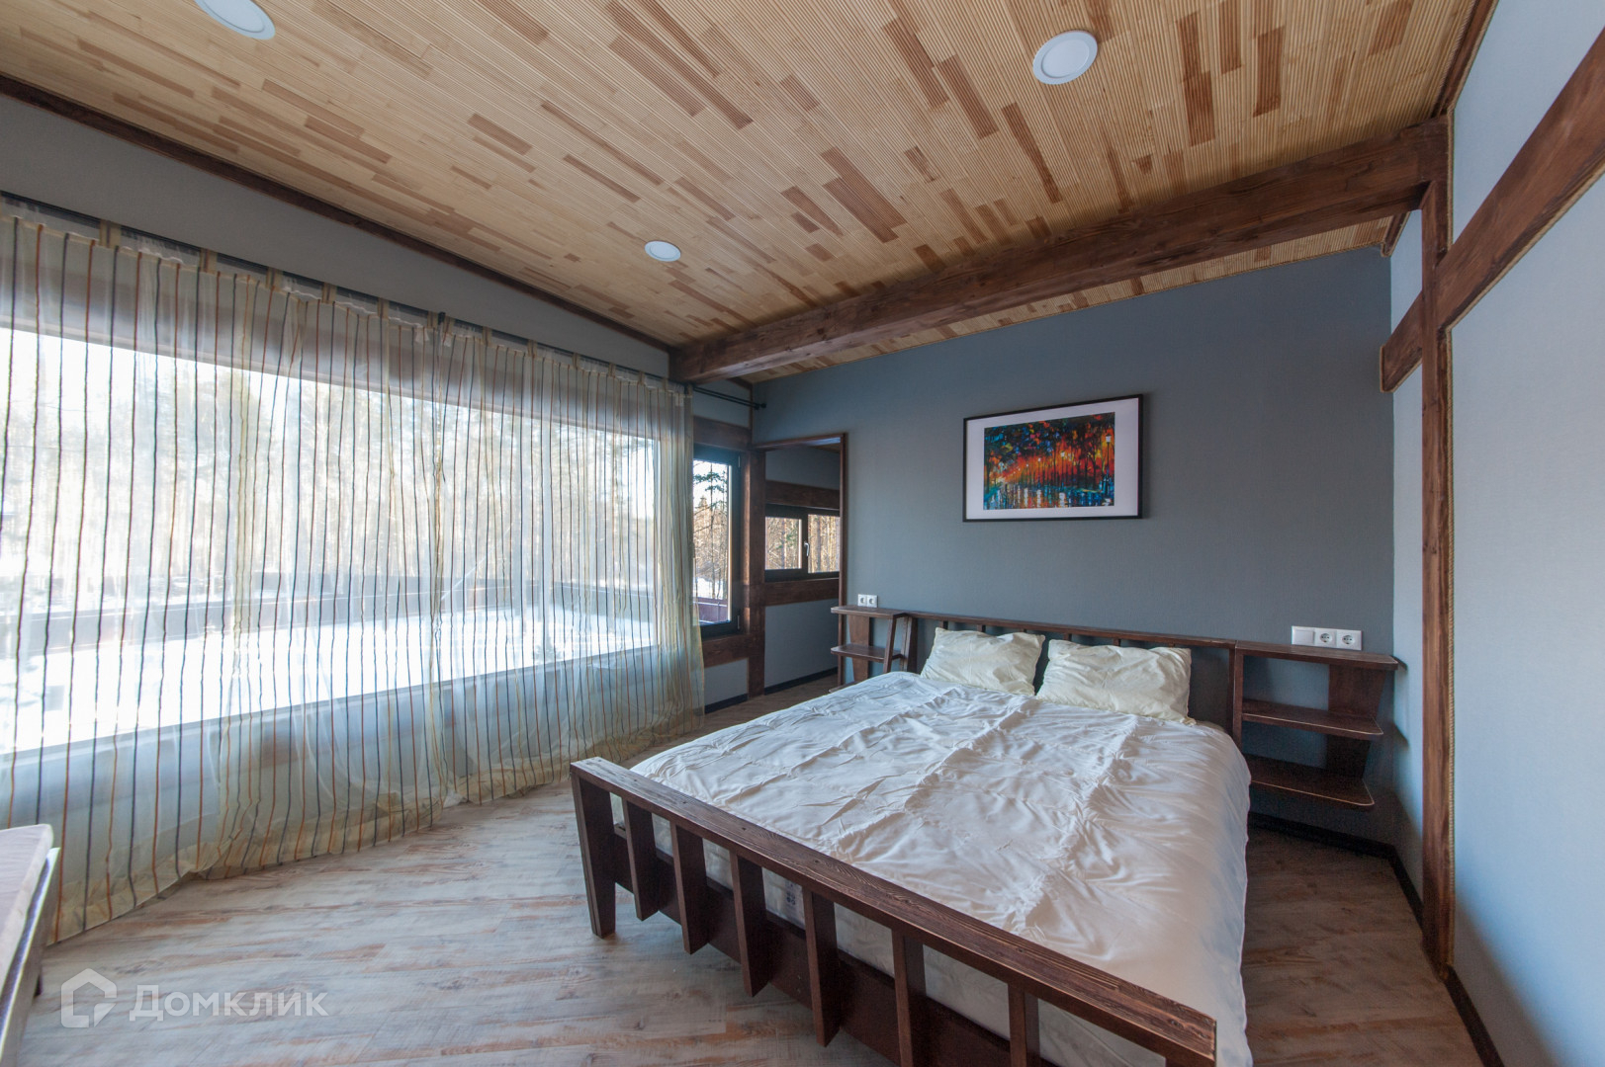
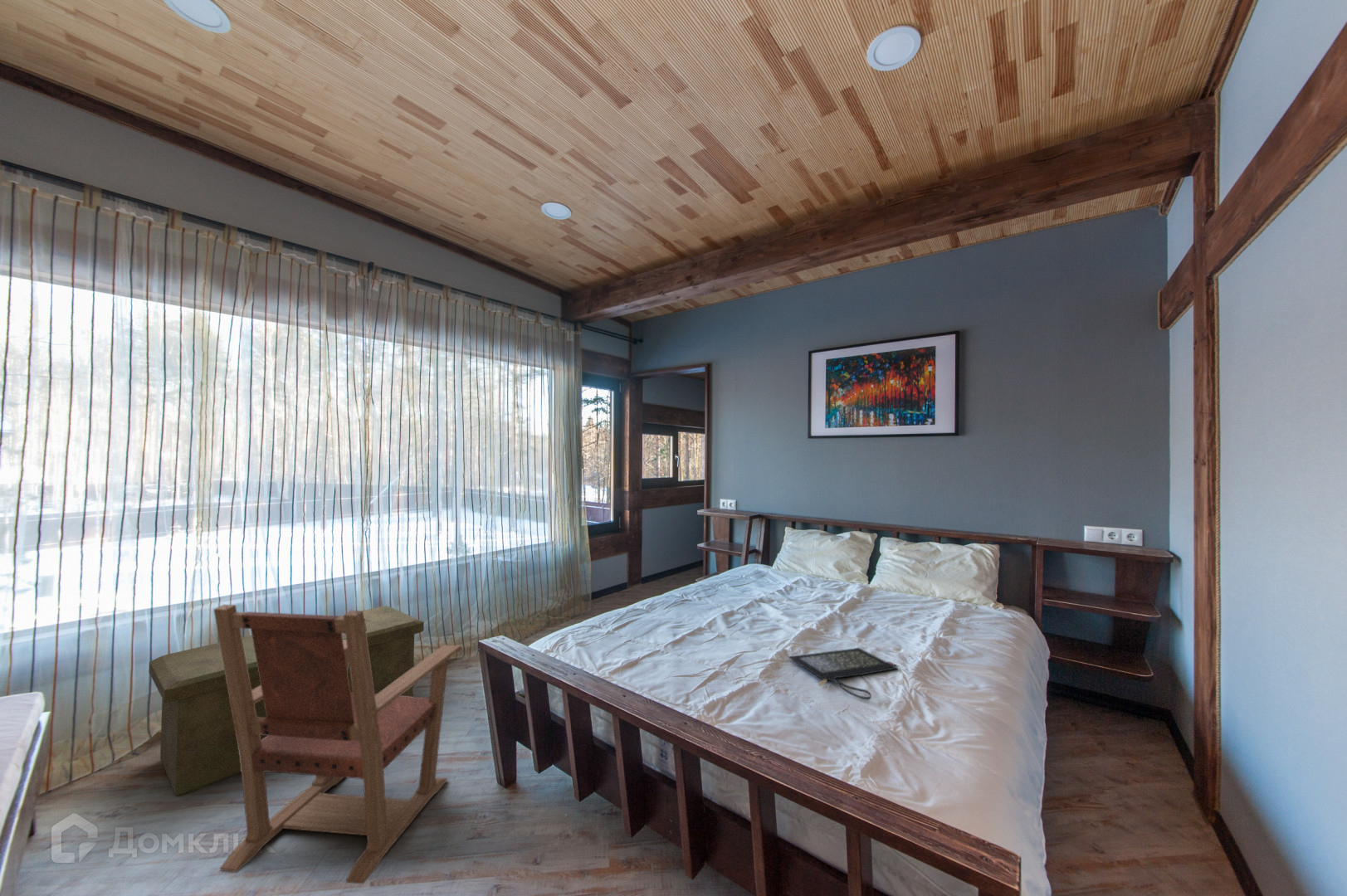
+ armchair (355, 701)
+ clutch bag (840, 664)
+ storage bench (260, 683)
